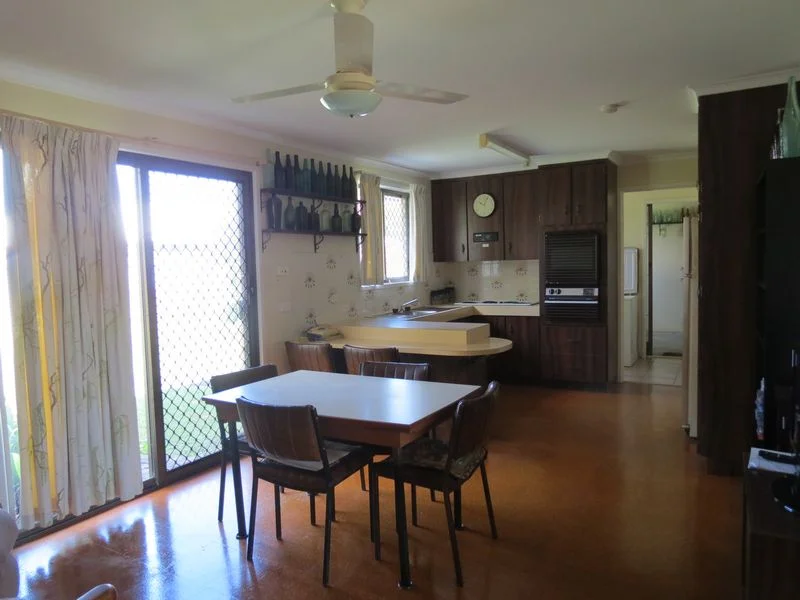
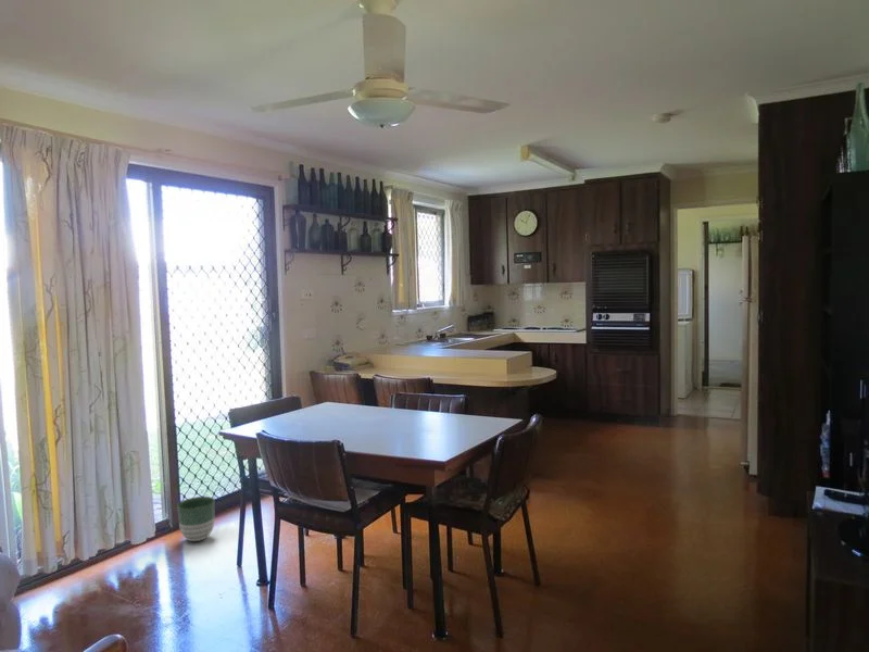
+ planter (197, 521)
